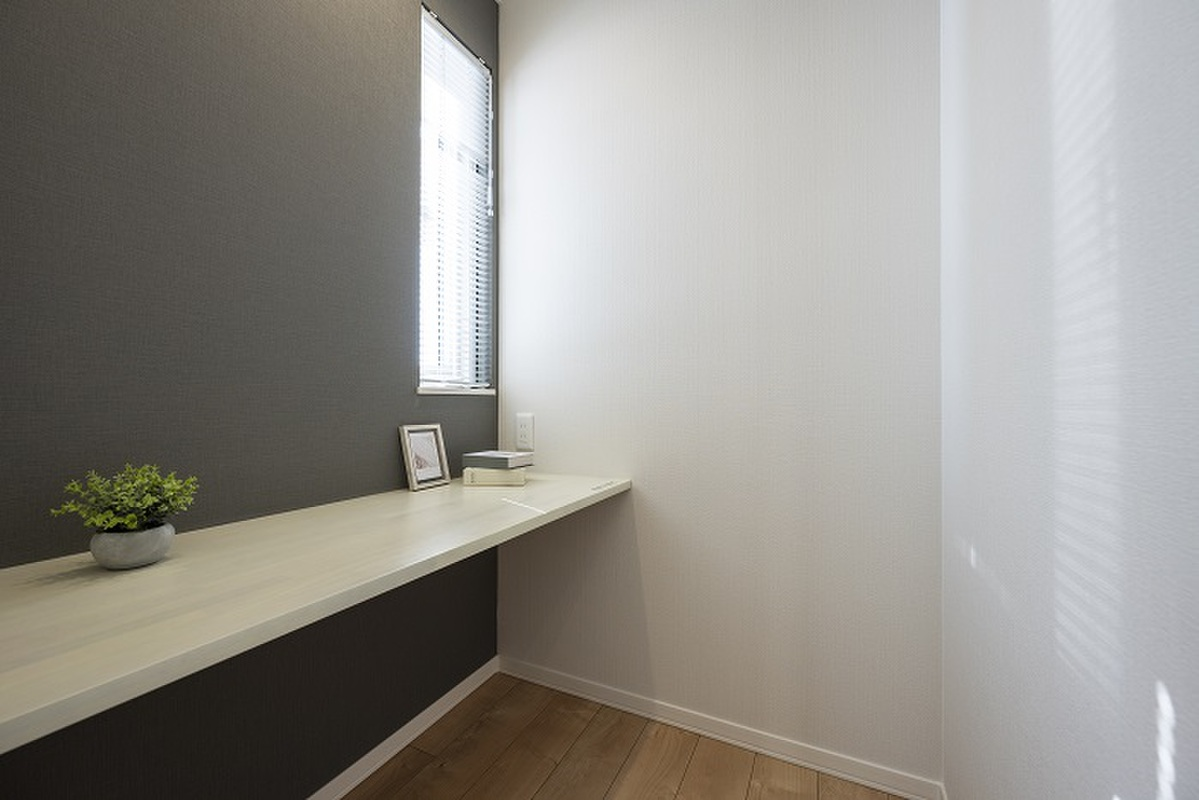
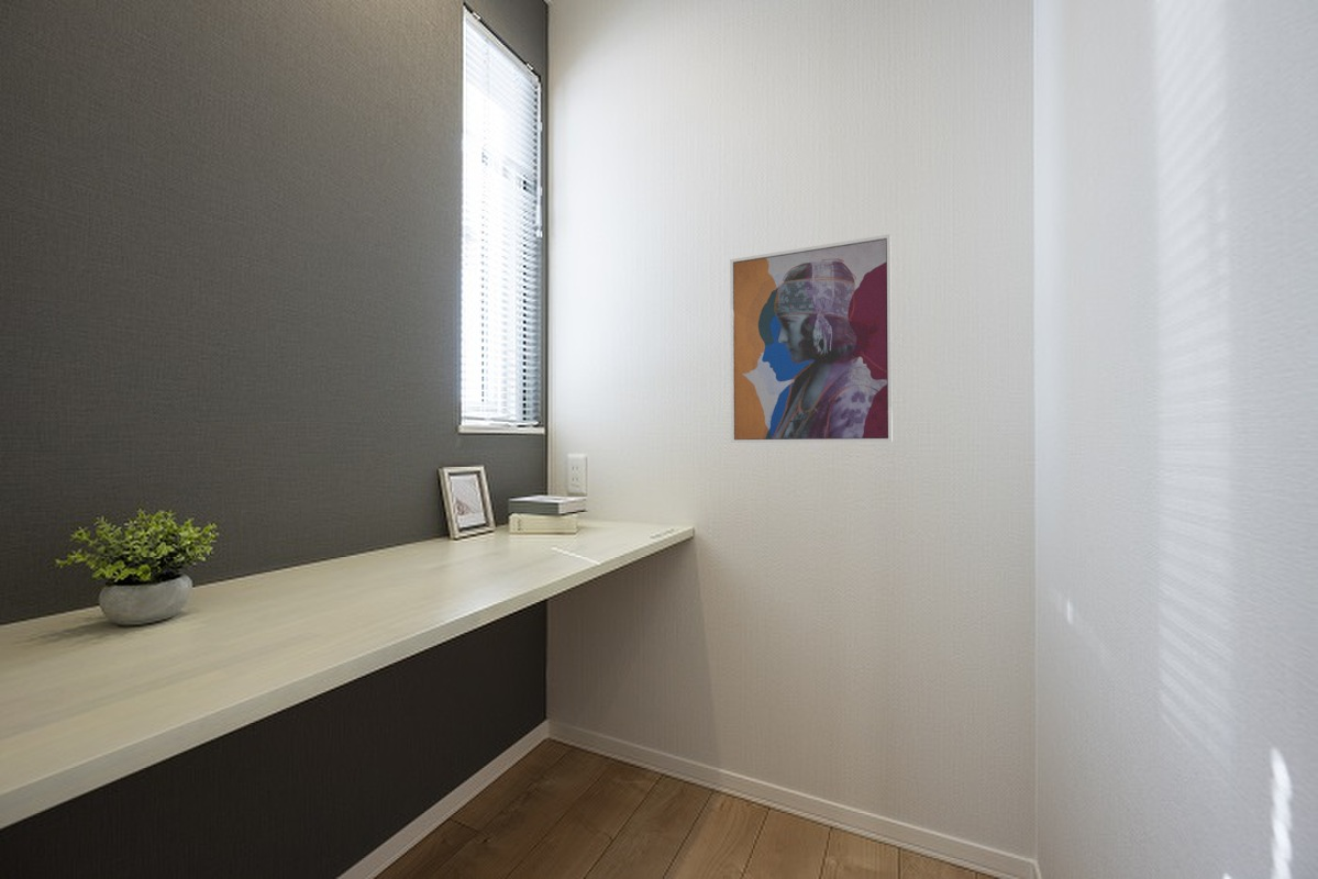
+ wall art (806, 345)
